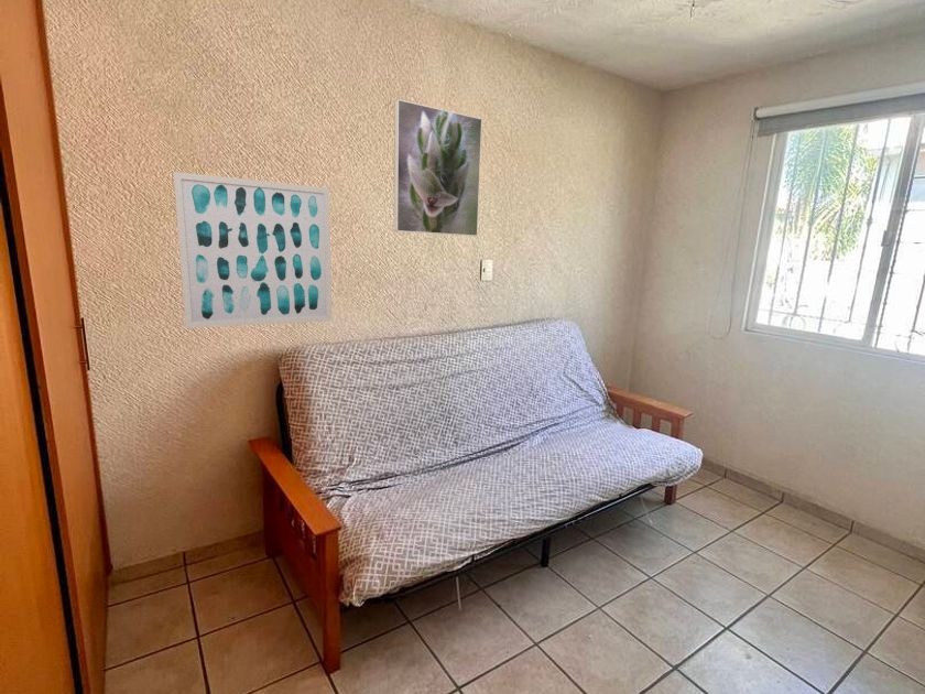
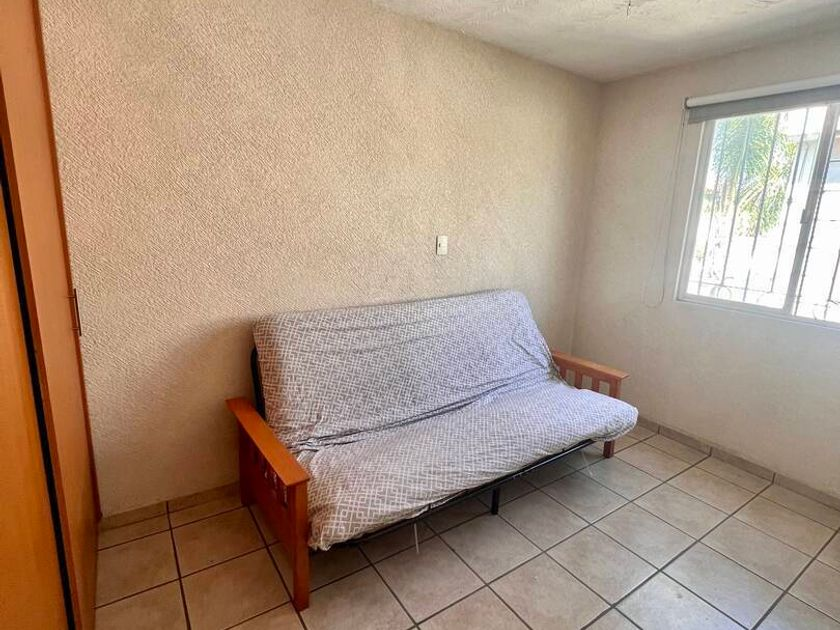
- wall art (261, 254)
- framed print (438, 173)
